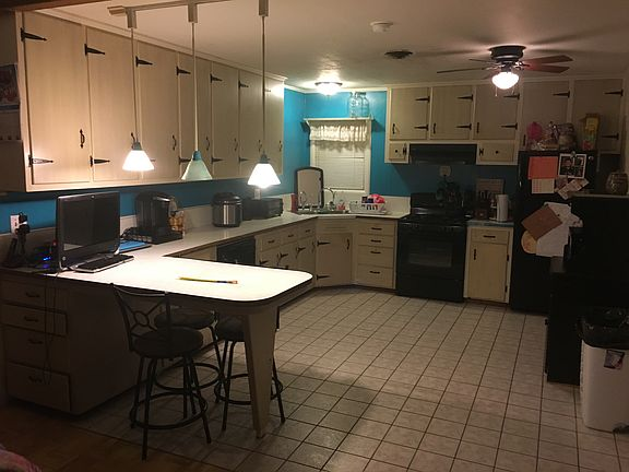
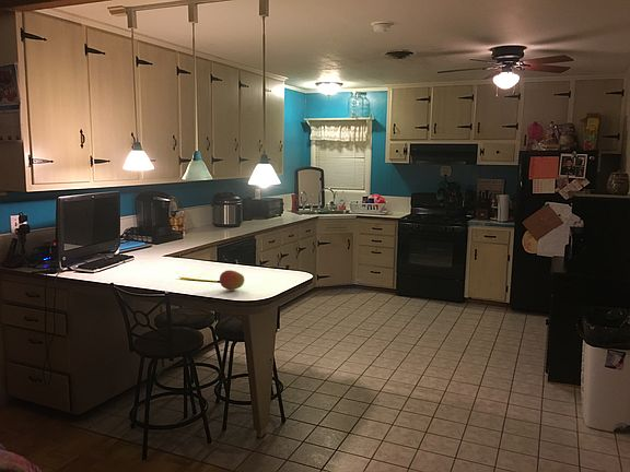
+ fruit (231, 280)
